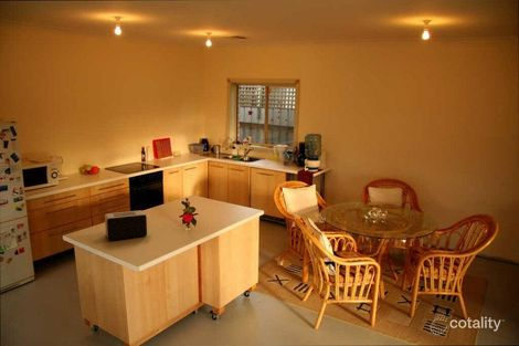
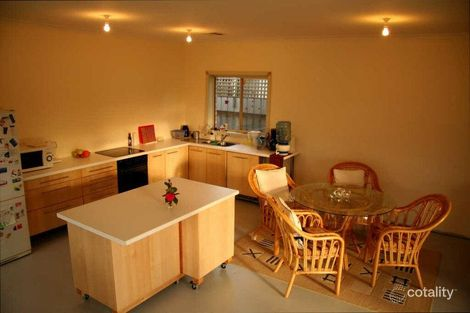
- toaster (126, 224)
